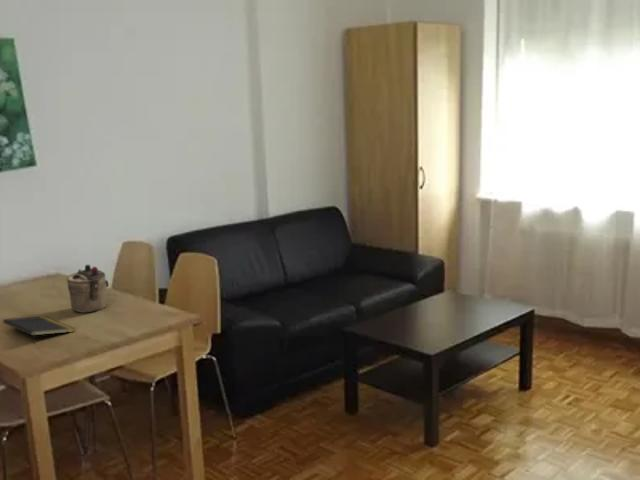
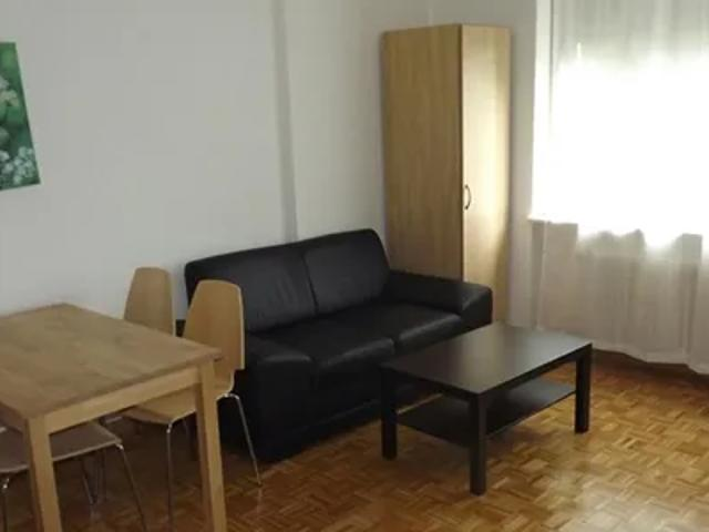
- notepad (38, 325)
- teapot (89, 287)
